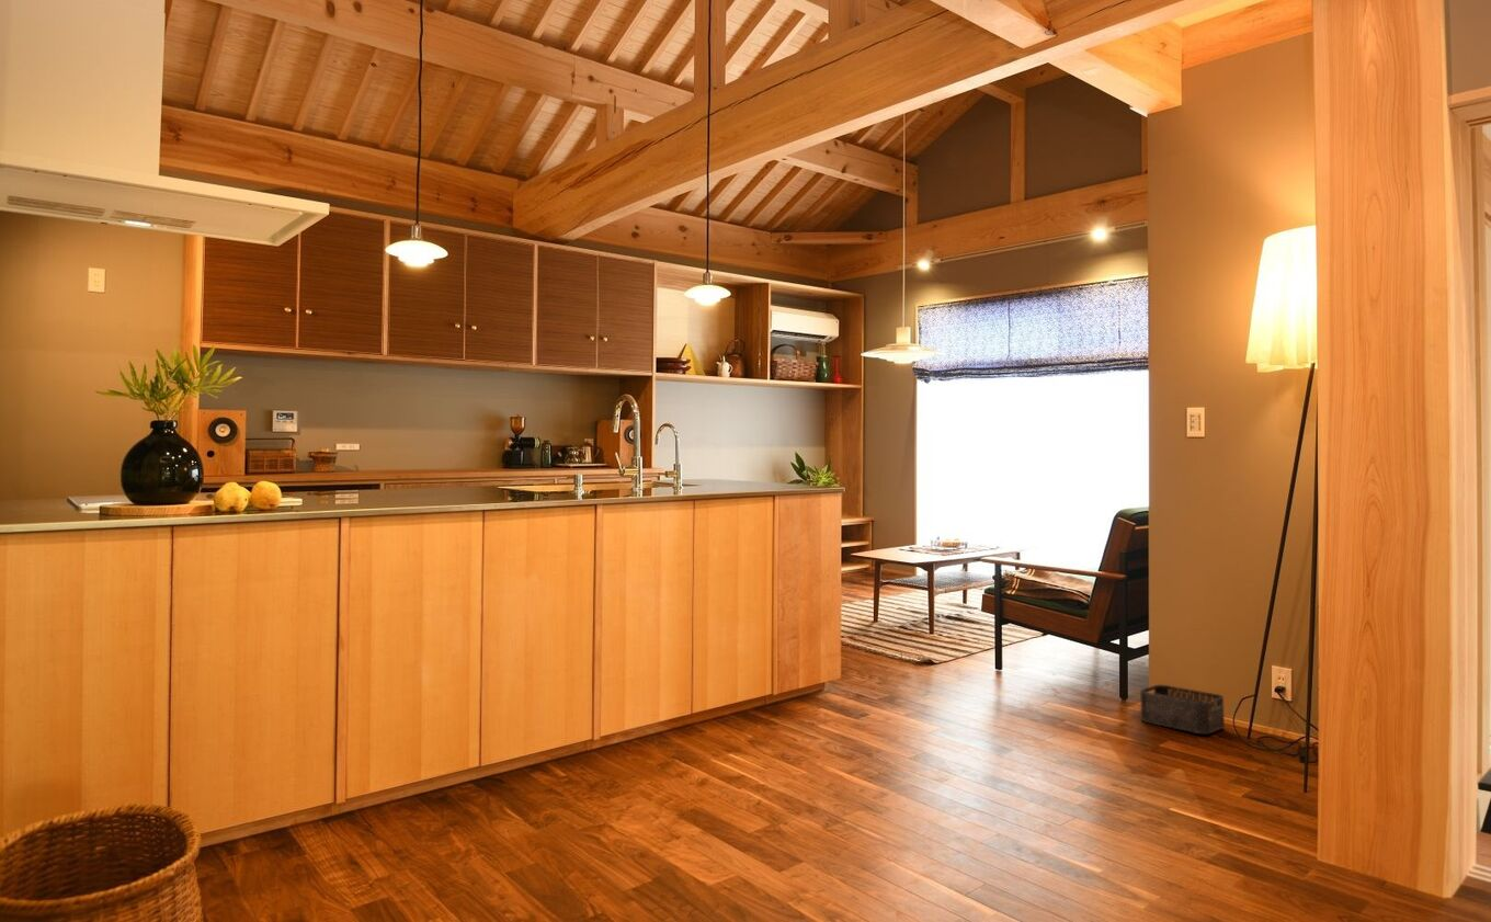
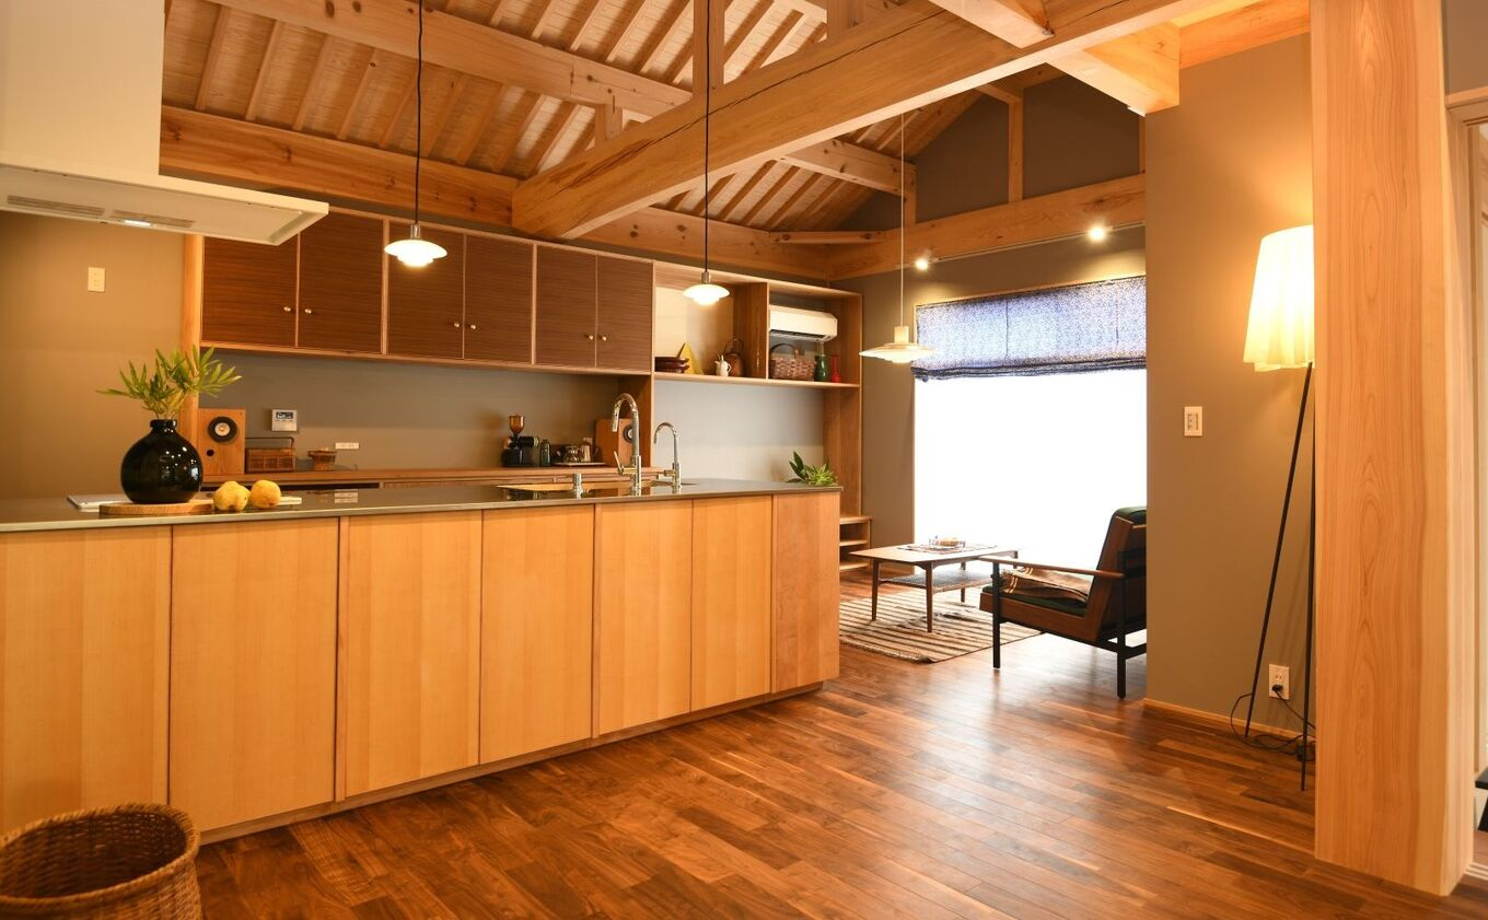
- storage bin (1181, 708)
